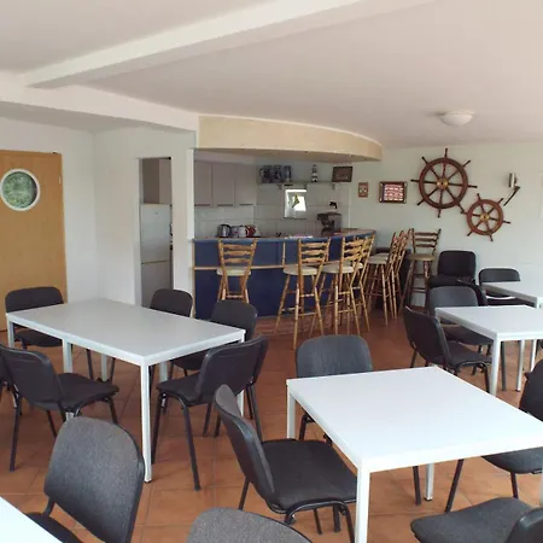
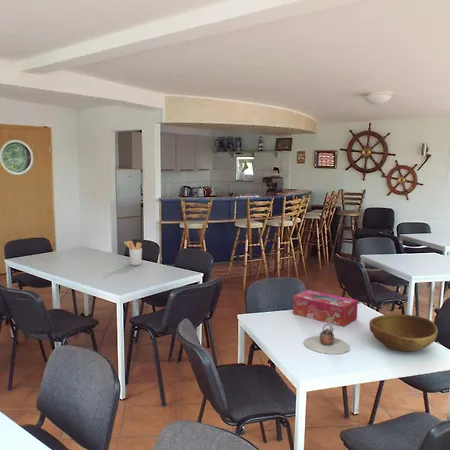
+ bowl (402, 334)
+ tissue box (324, 307)
+ utensil holder (133, 252)
+ teapot (326, 335)
